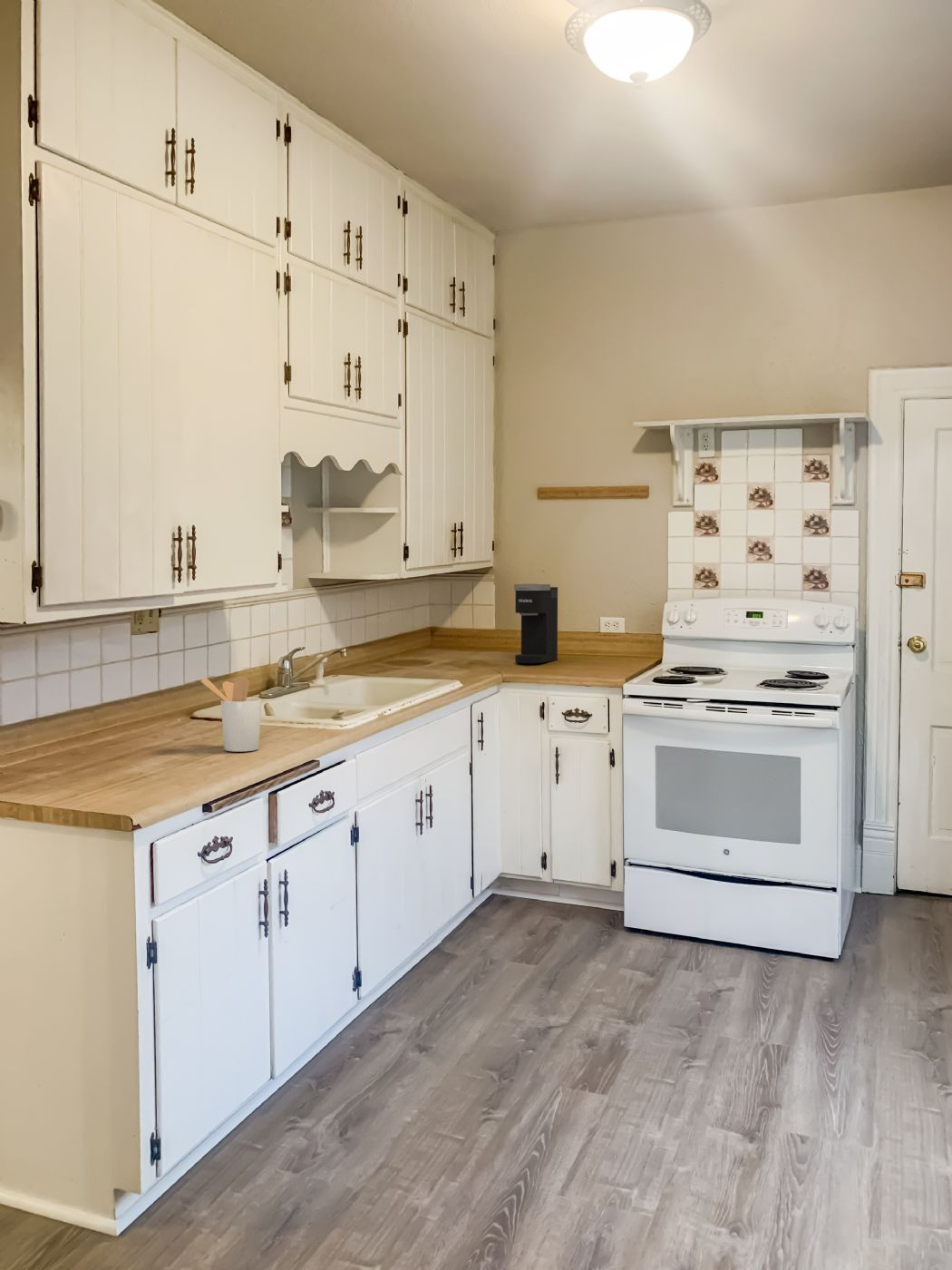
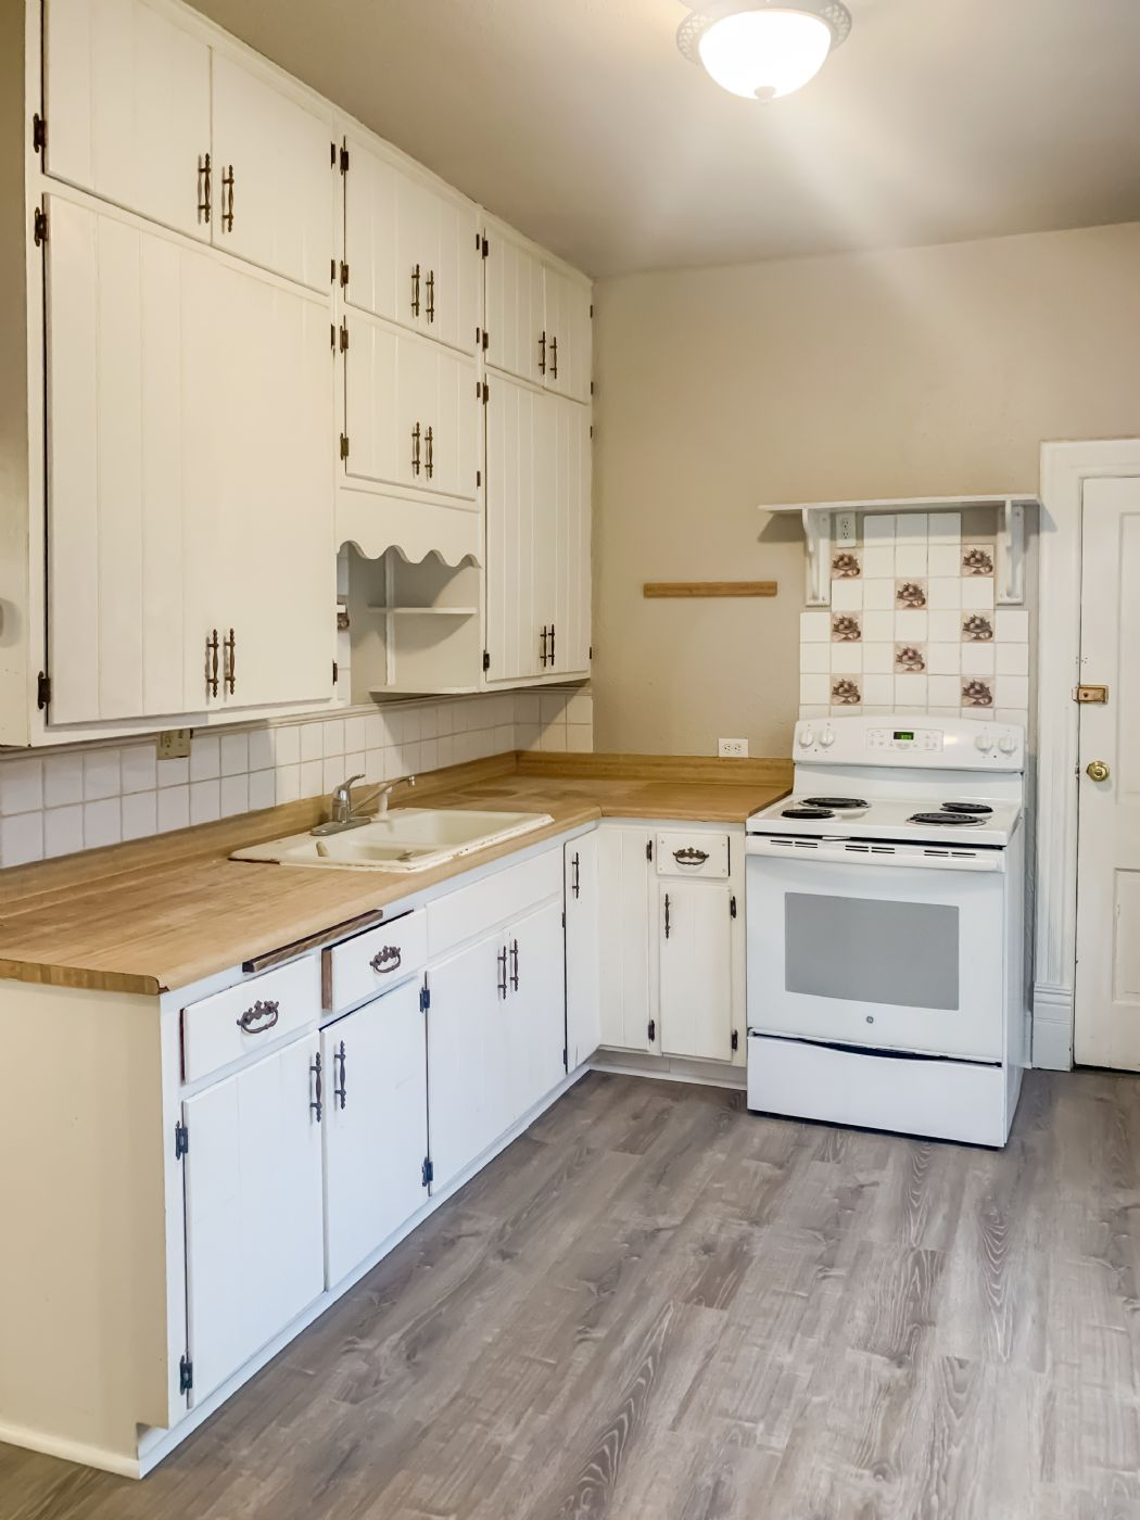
- coffee maker (536, 622)
- utensil holder (230, 712)
